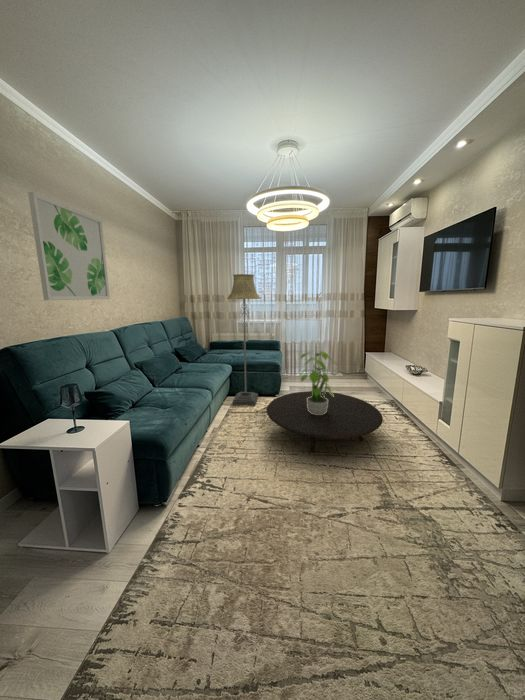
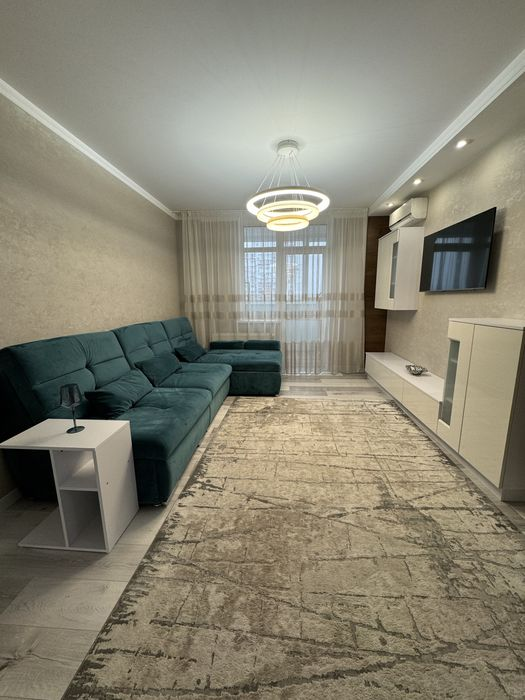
- floor lamp (244, 340)
- table (321, 421)
- wall art (76, 255)
- potted plant (313, 380)
